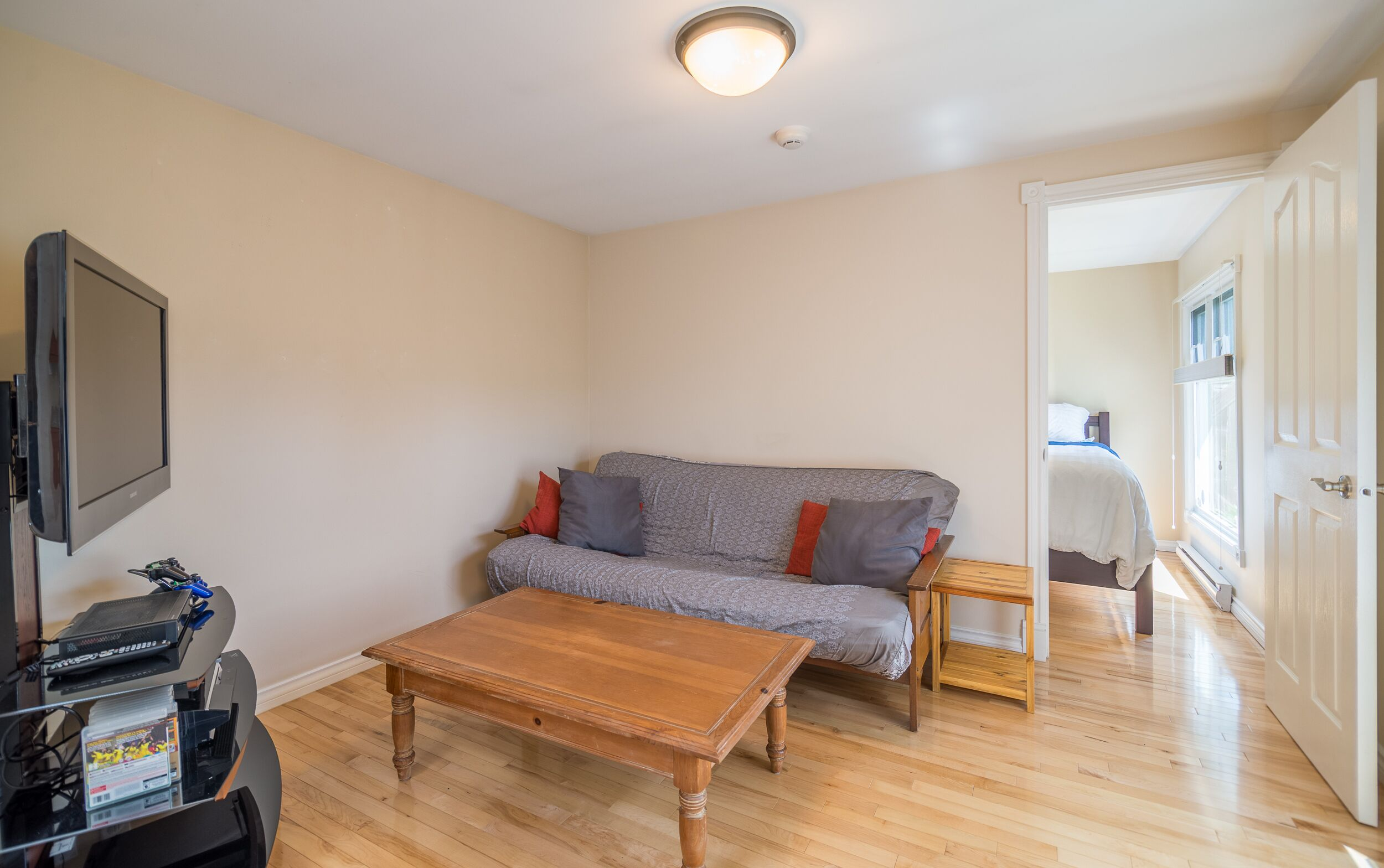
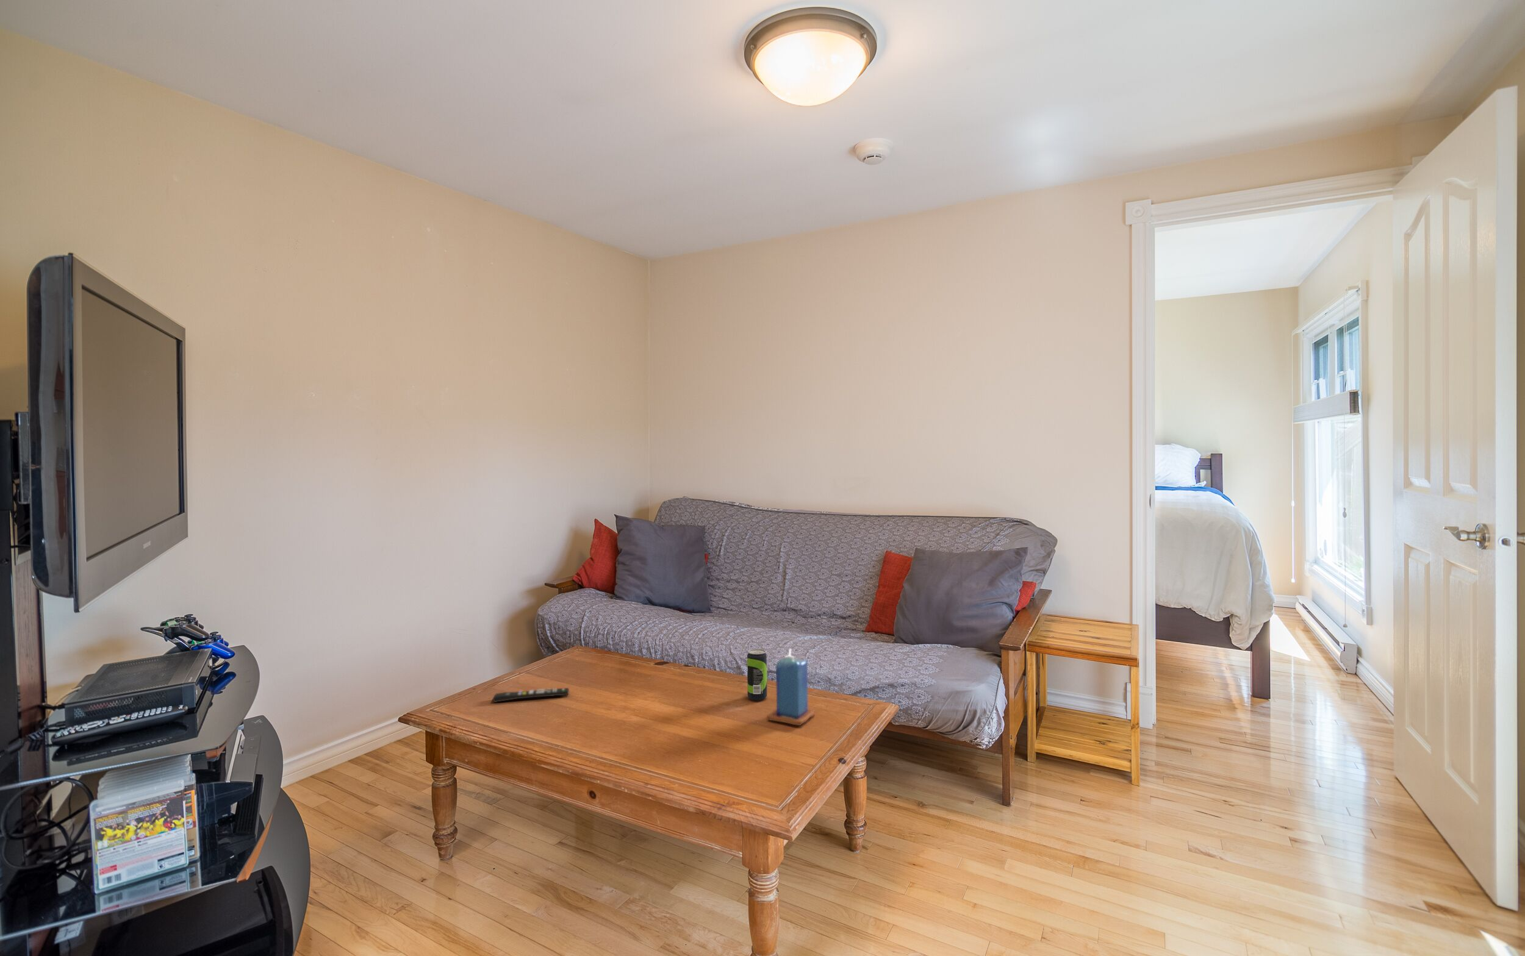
+ candle (790, 684)
+ beverage can (757, 674)
+ remote control (531, 695)
